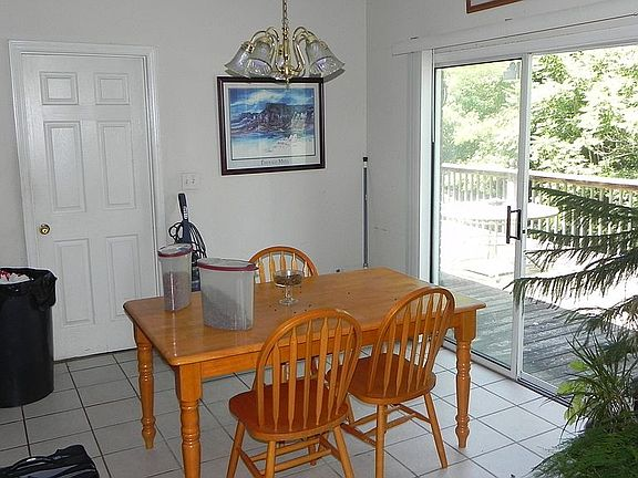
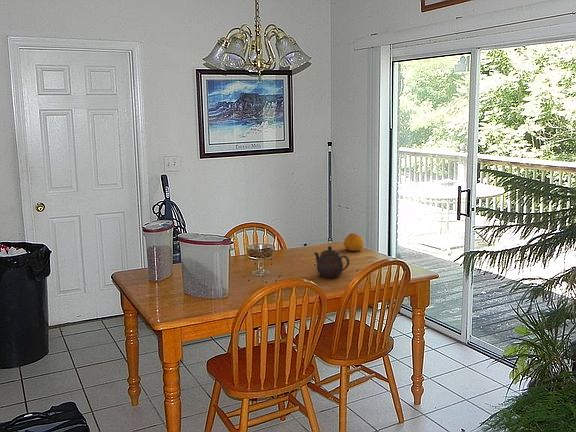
+ teapot (331, 261)
+ fruit (353, 241)
